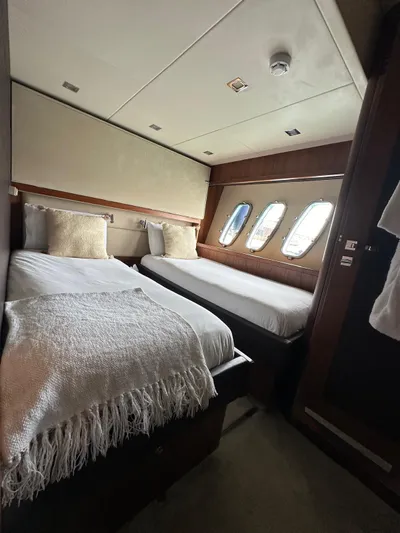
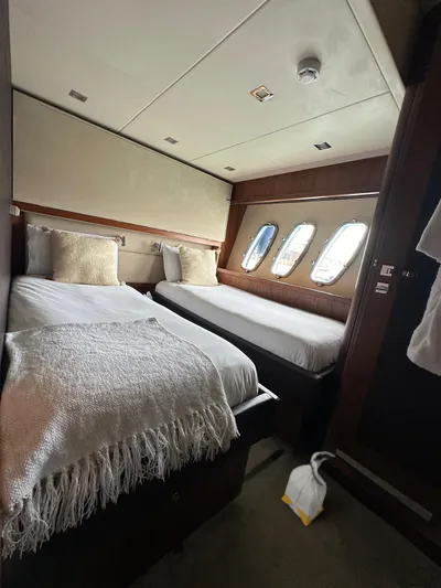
+ bag (311, 478)
